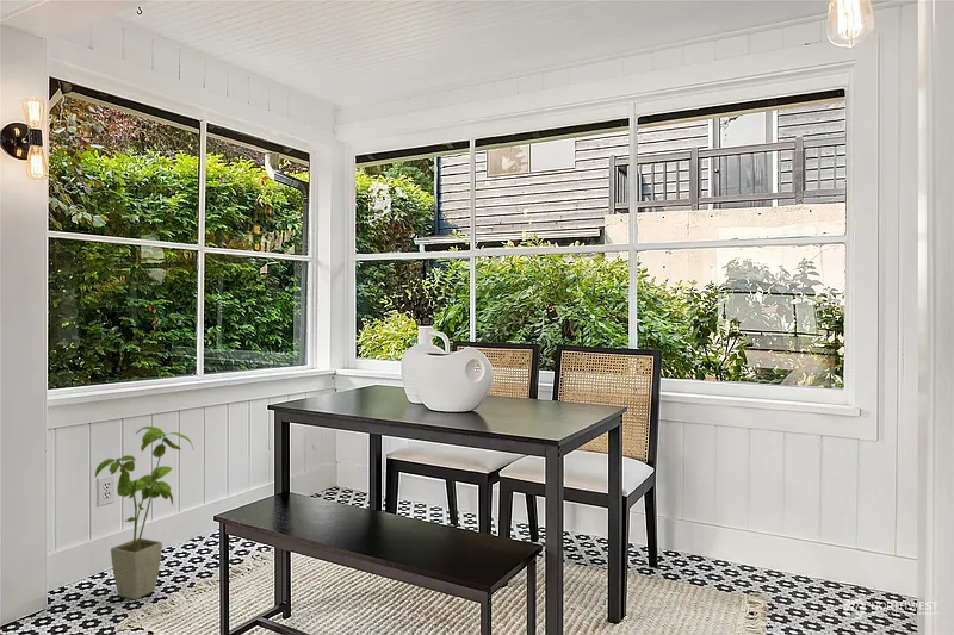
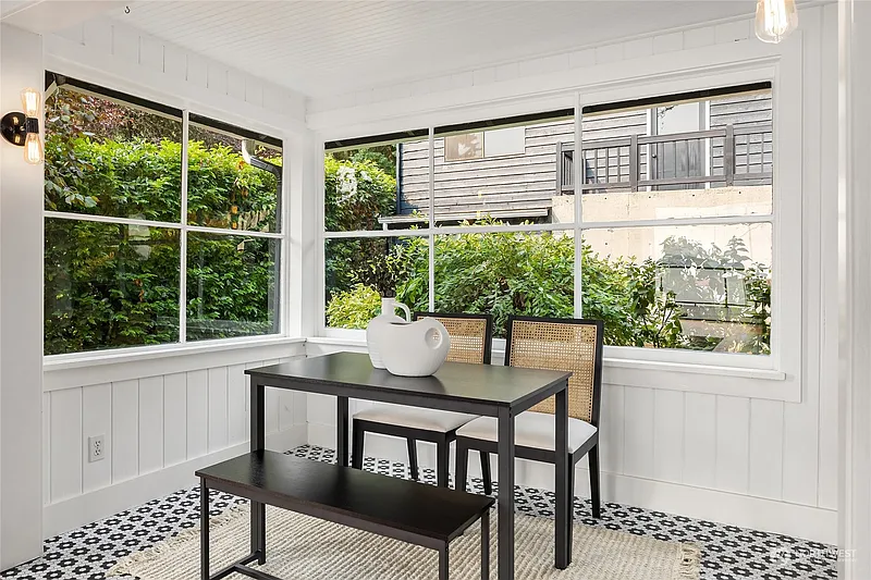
- house plant (148, 508)
